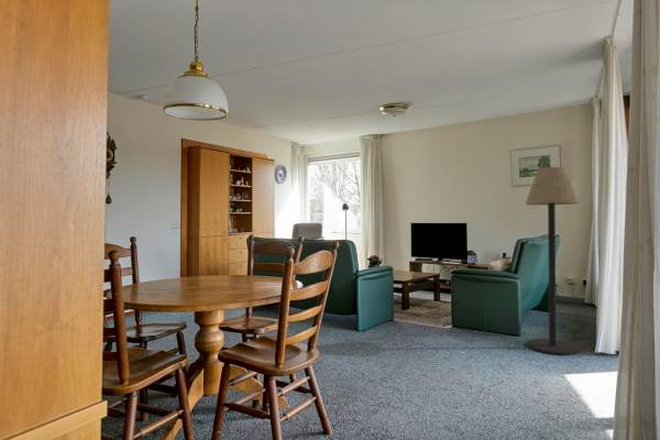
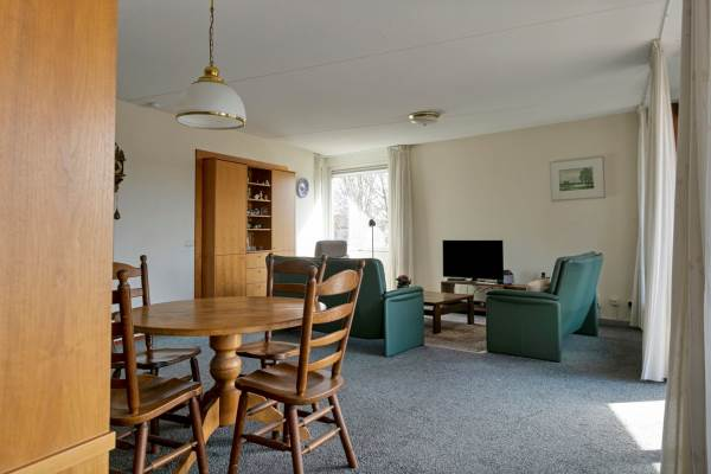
- floor lamp (551, 257)
